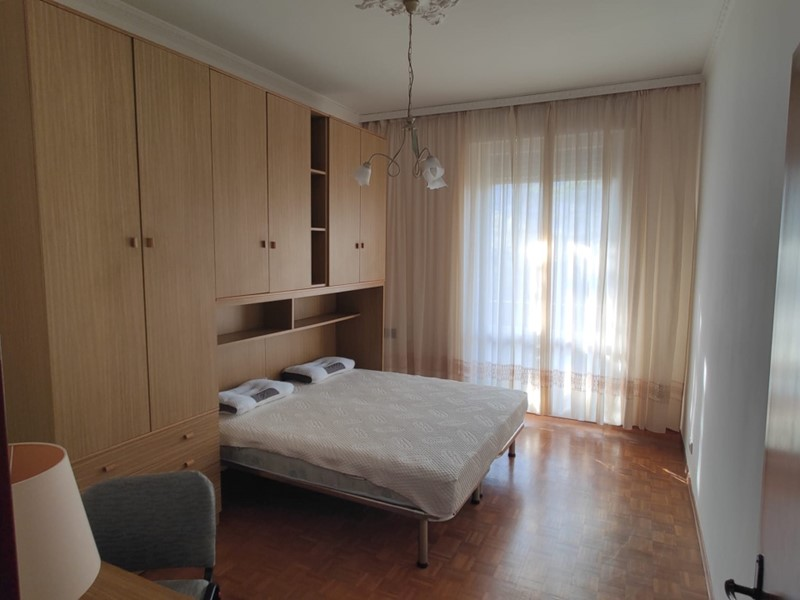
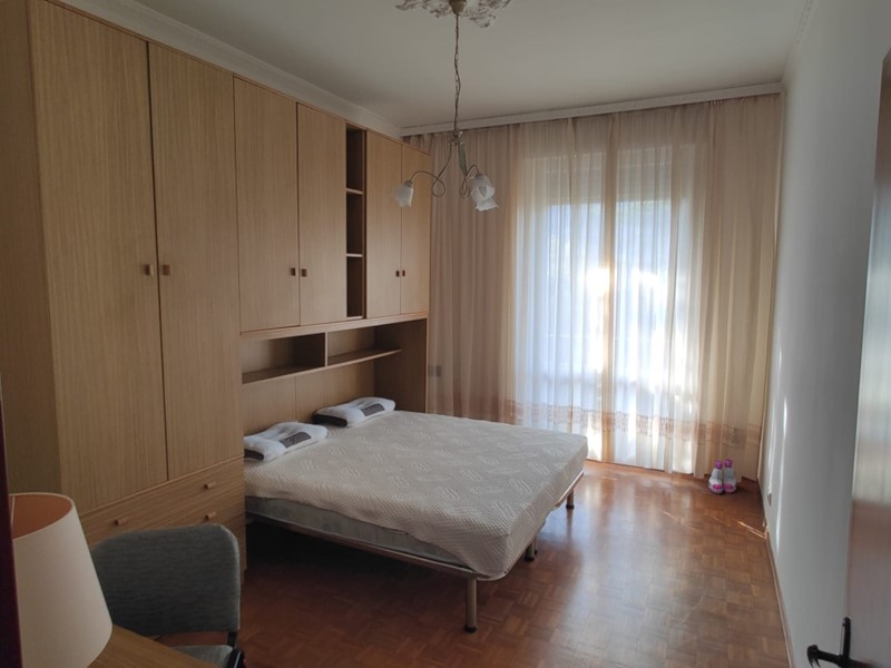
+ boots (723, 474)
